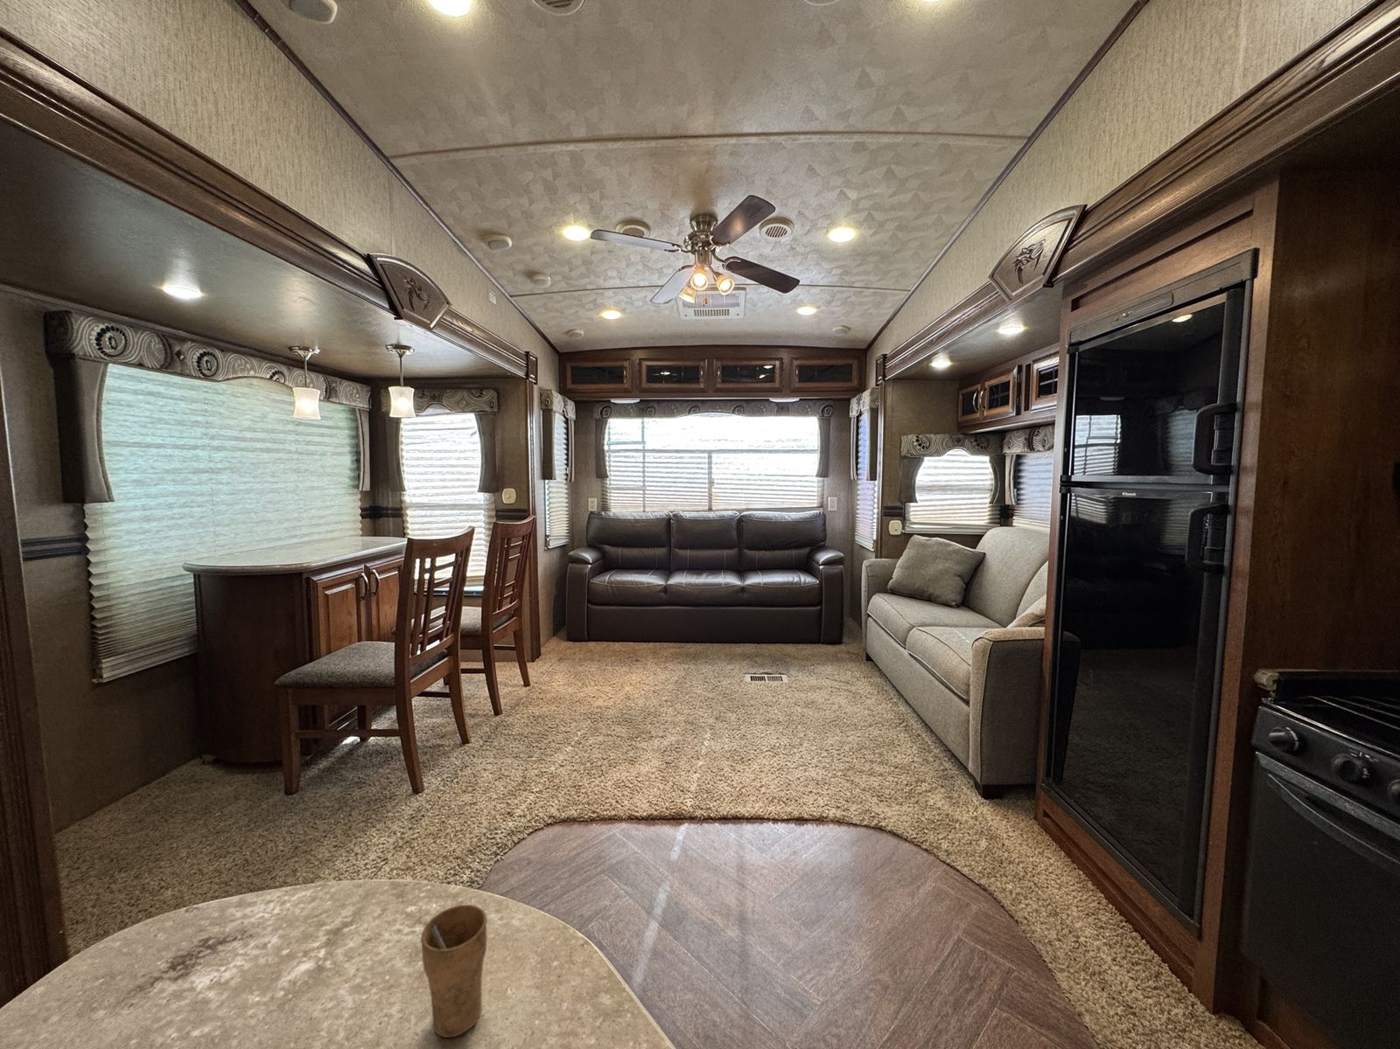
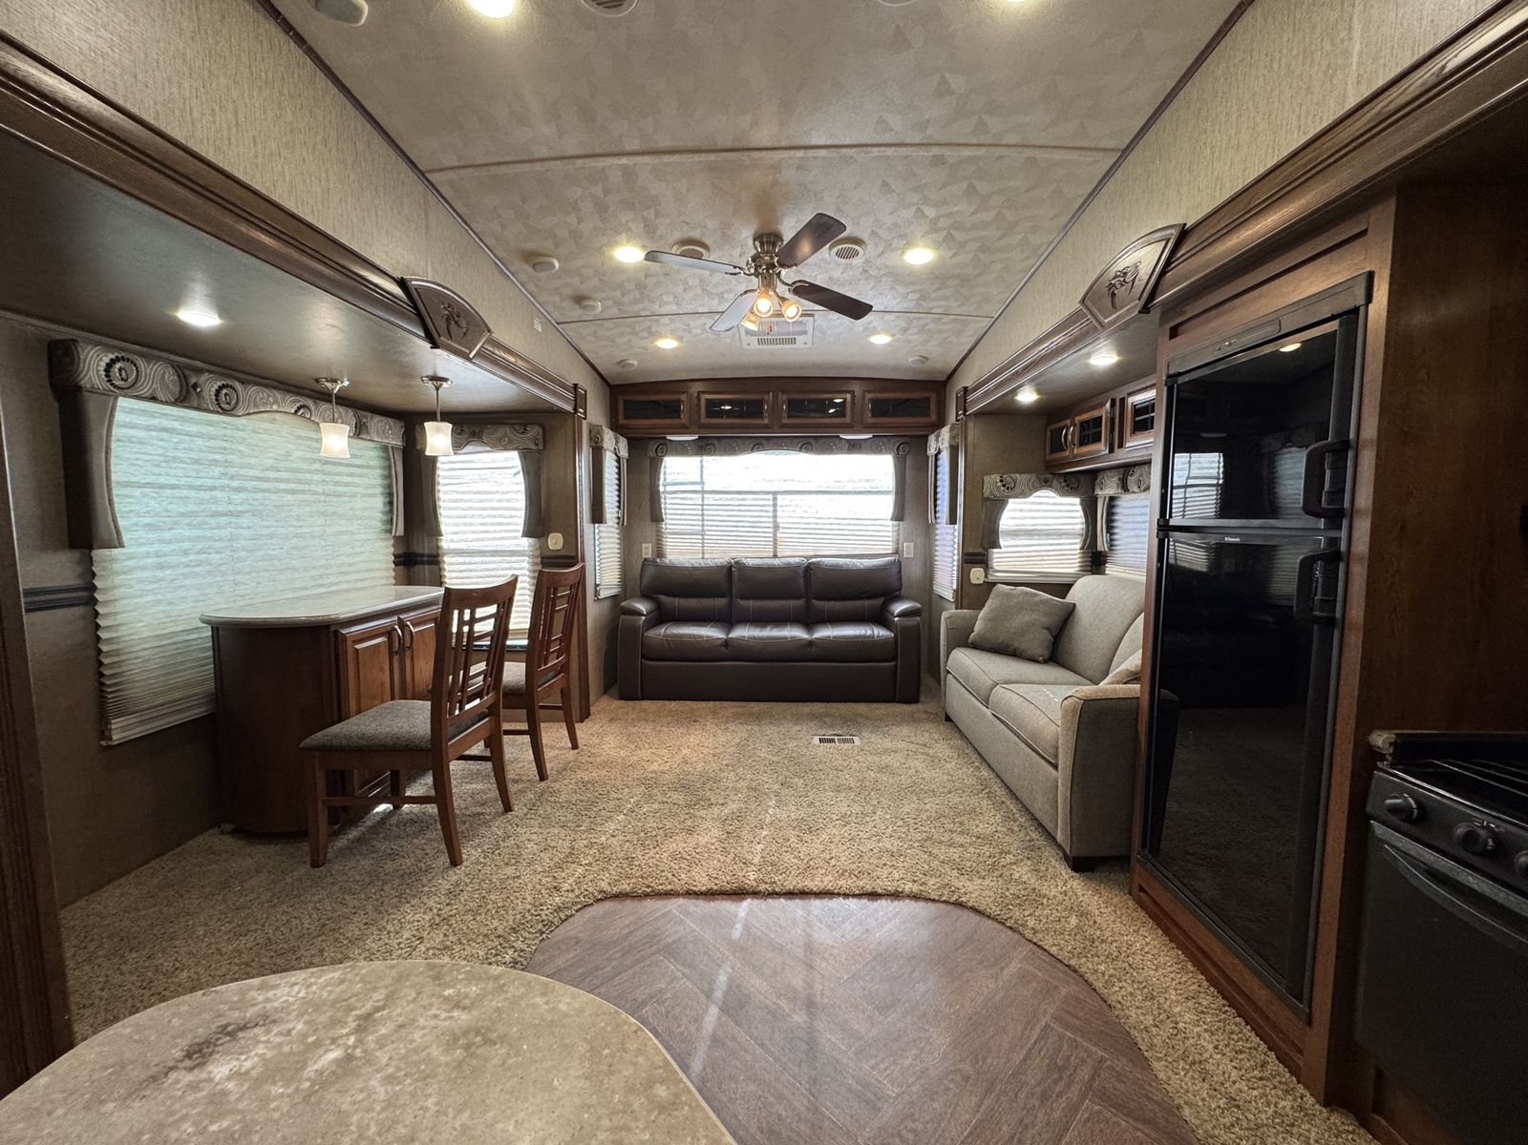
- cup (456, 960)
